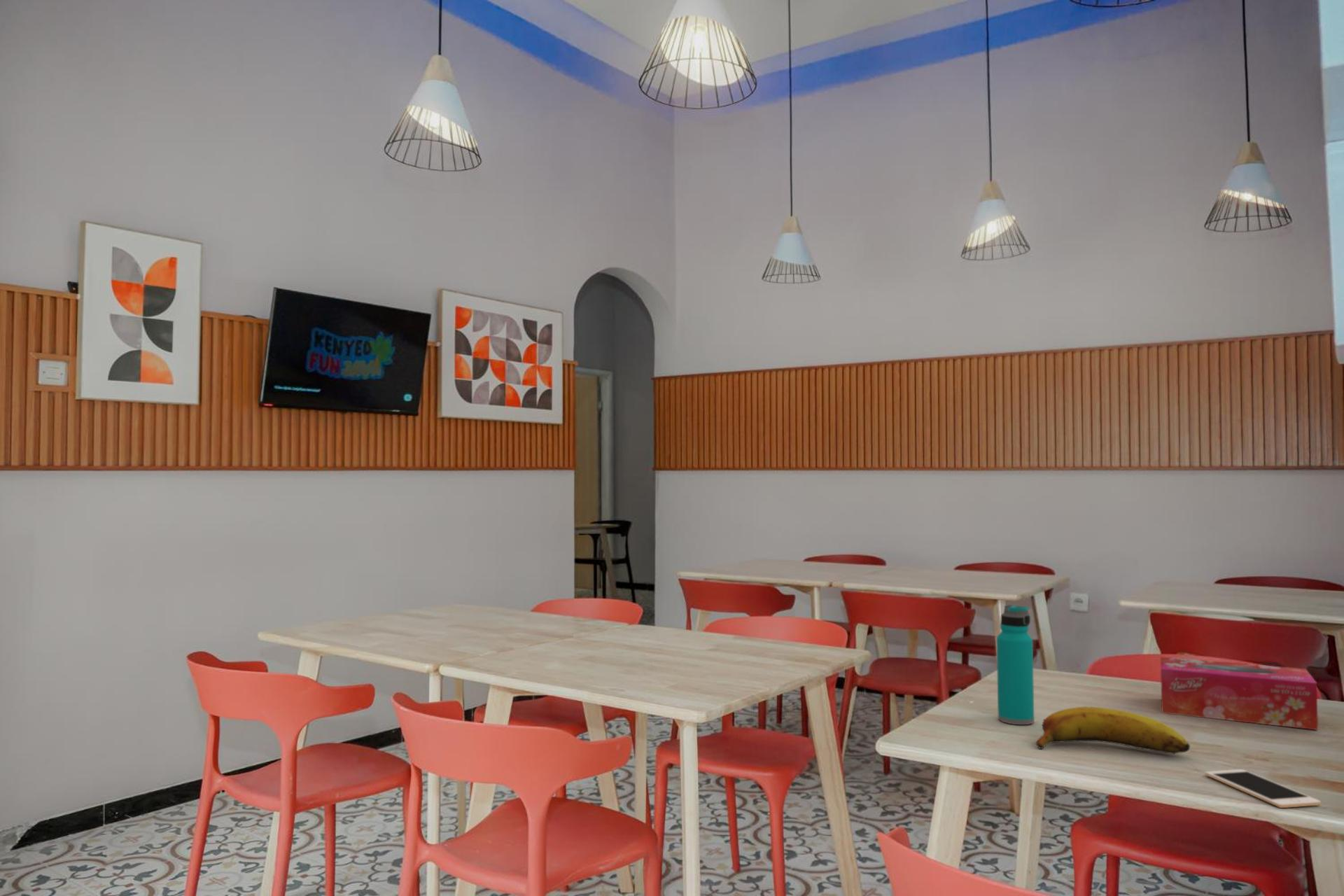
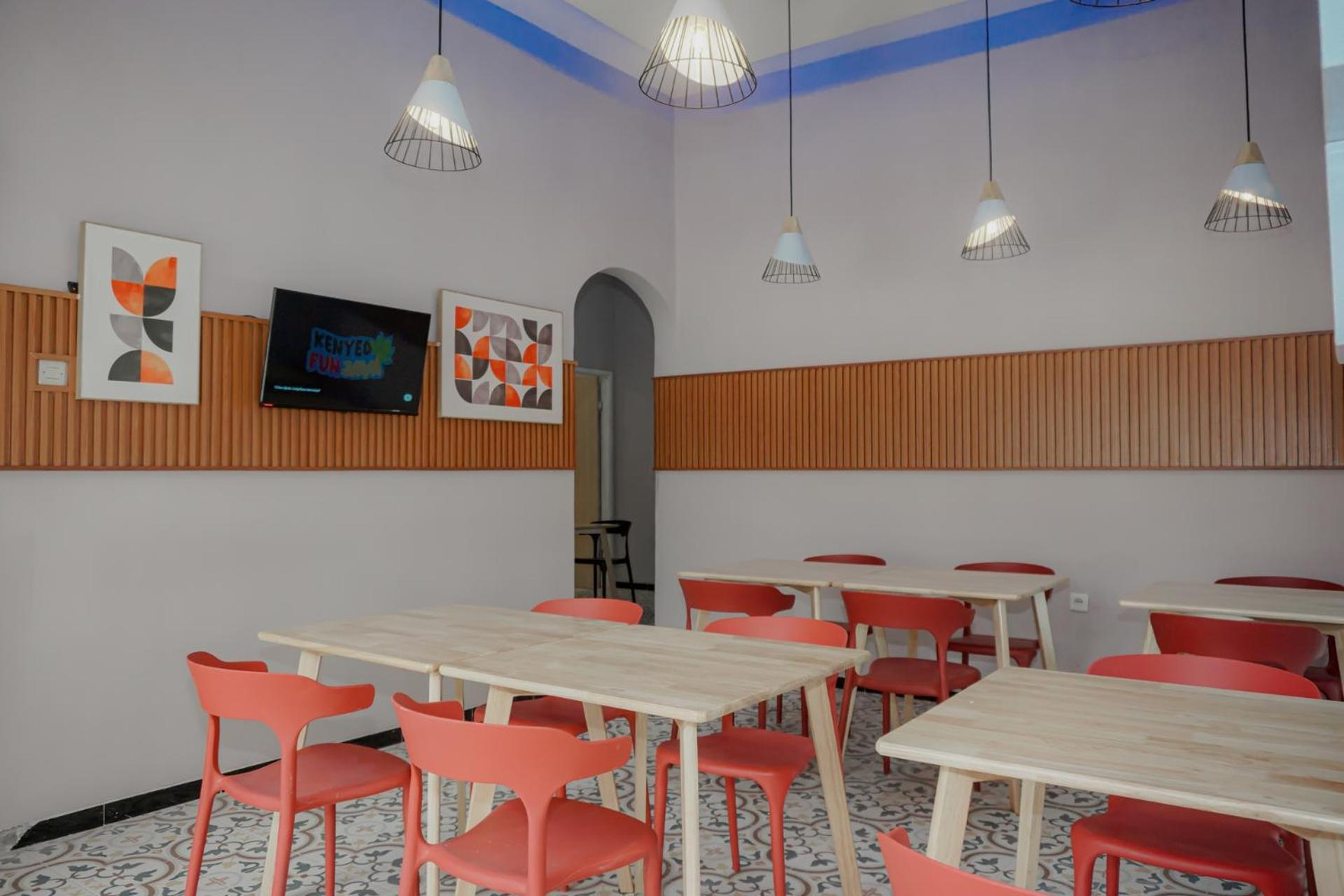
- water bottle (1014, 662)
- fruit (1107, 732)
- tissue box (1233, 691)
- cell phone (1260, 788)
